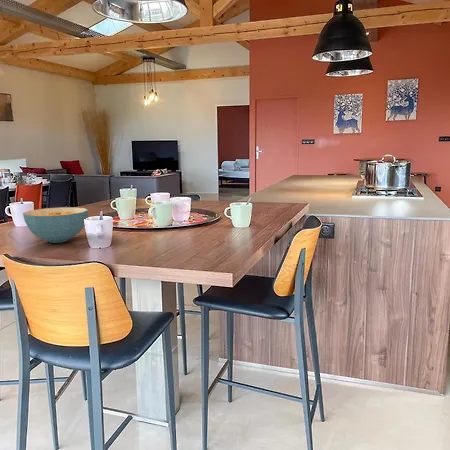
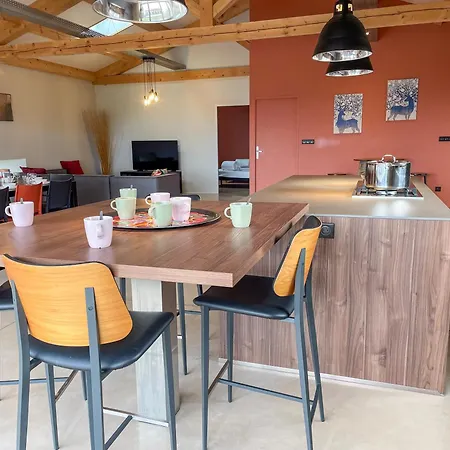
- cereal bowl (57, 226)
